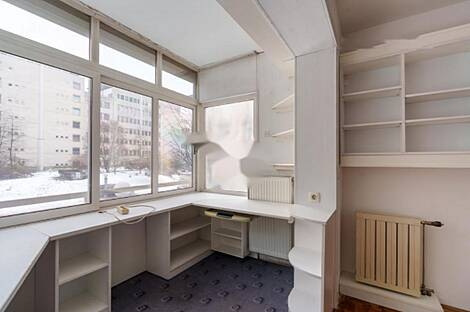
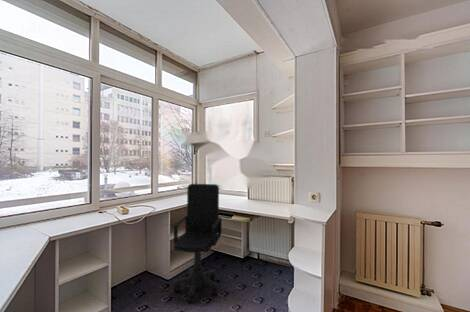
+ office chair (197, 237)
